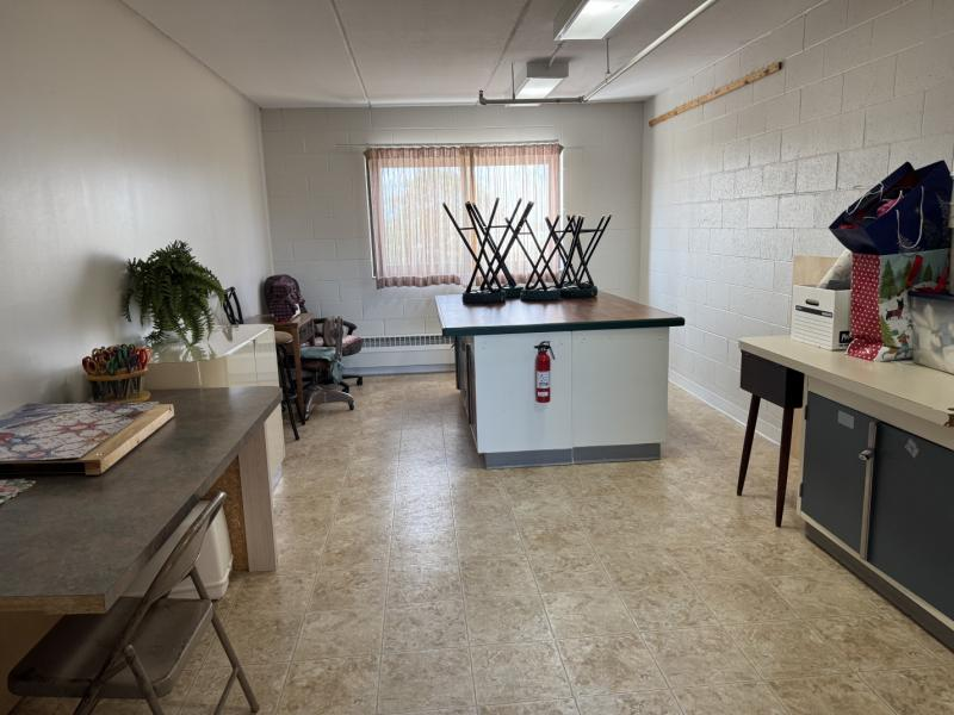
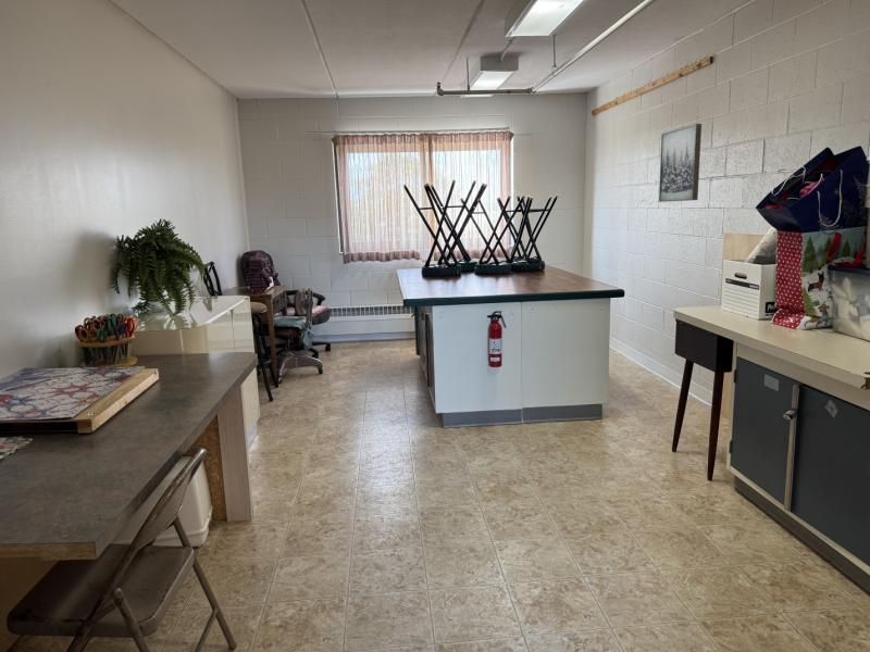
+ wall art (679, 165)
